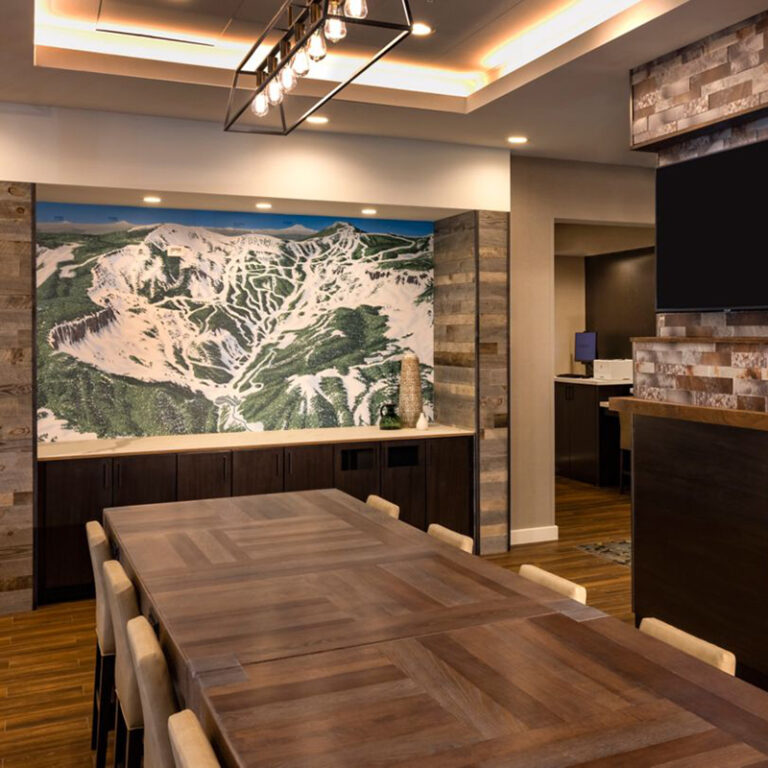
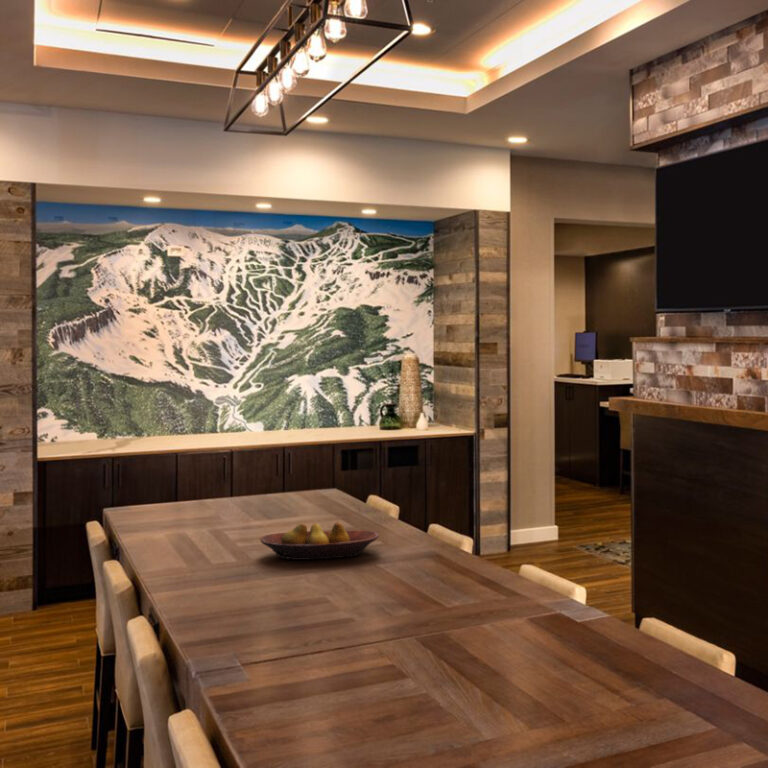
+ fruit bowl (320, 538)
